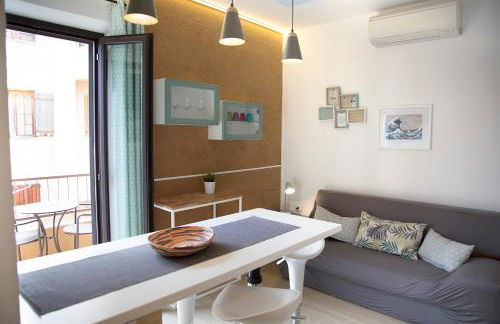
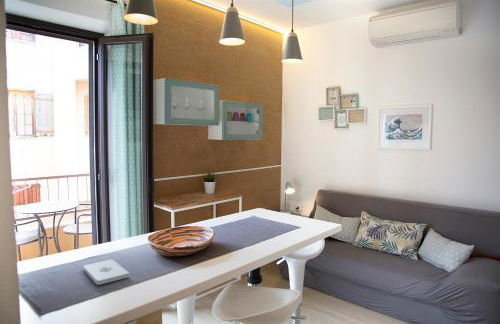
+ notepad (105, 271)
